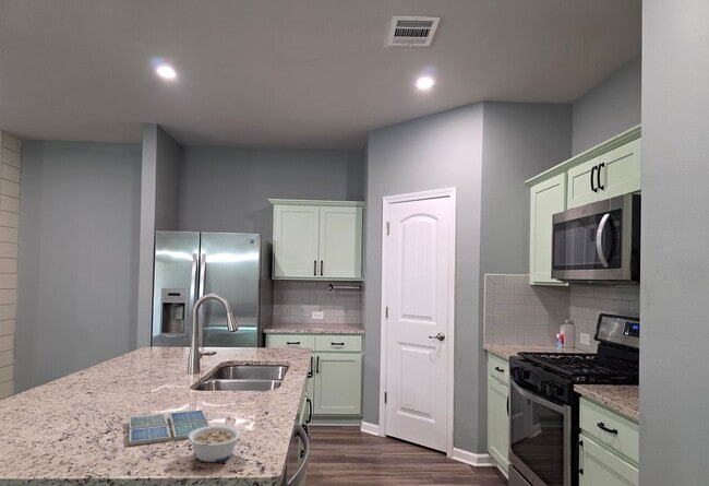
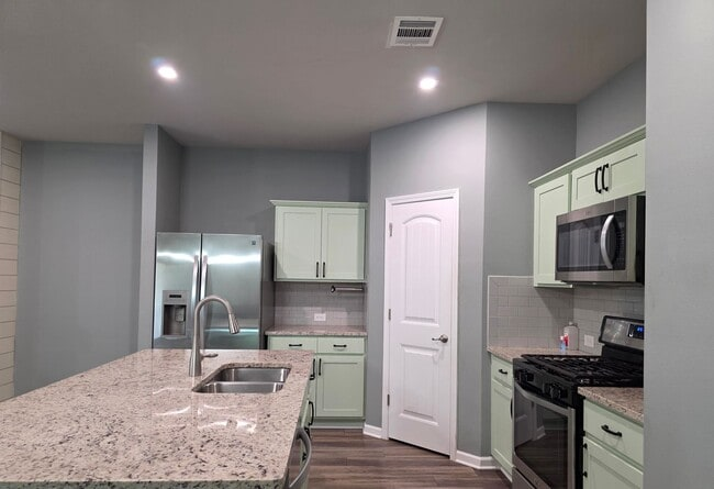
- legume (214, 442)
- drink coaster (168, 427)
